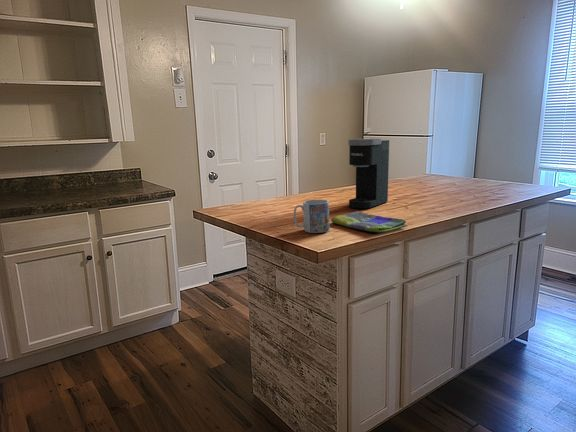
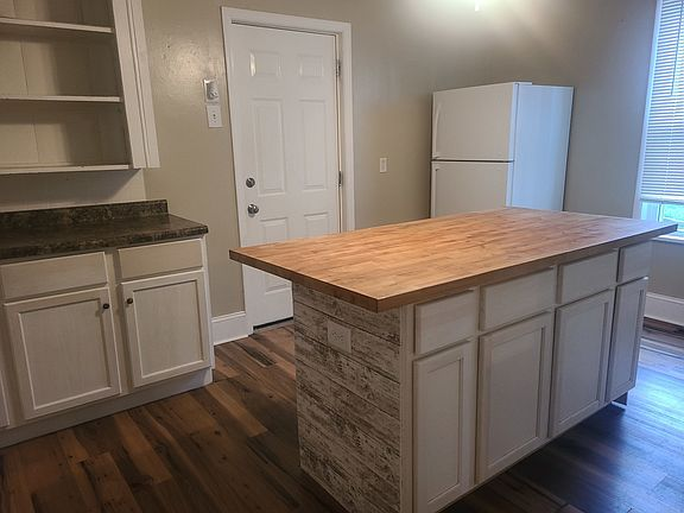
- mug (313, 216)
- coffee maker (369, 171)
- dish towel (367, 221)
